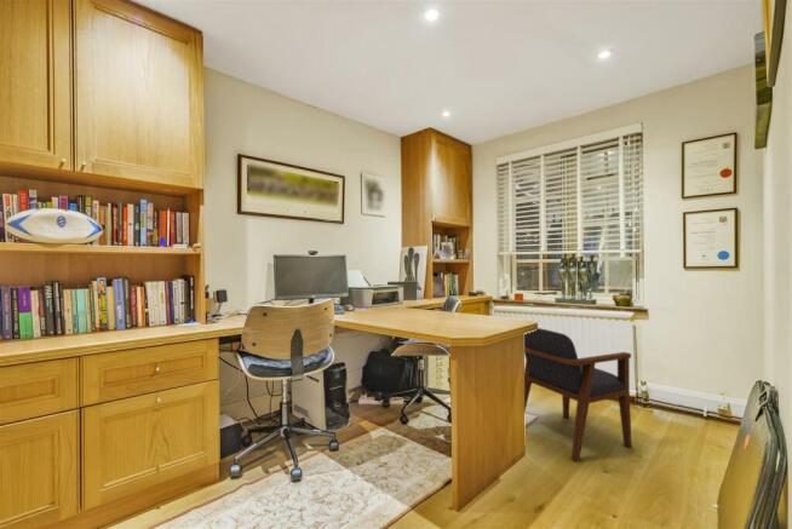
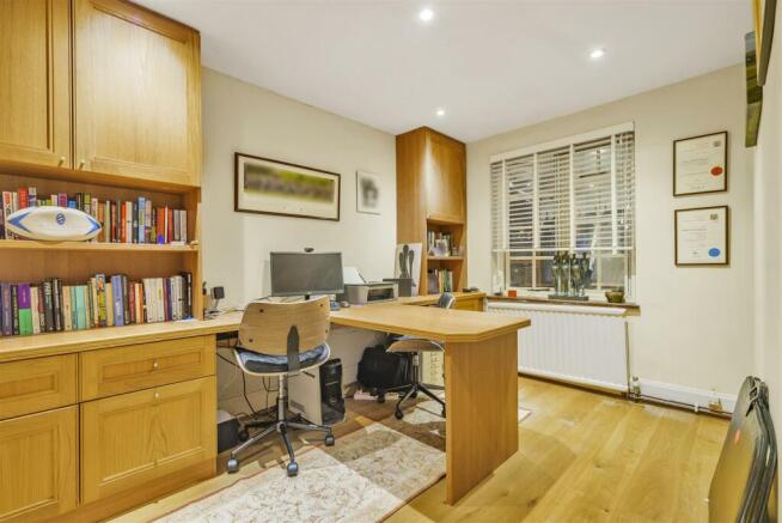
- armchair (569, 381)
